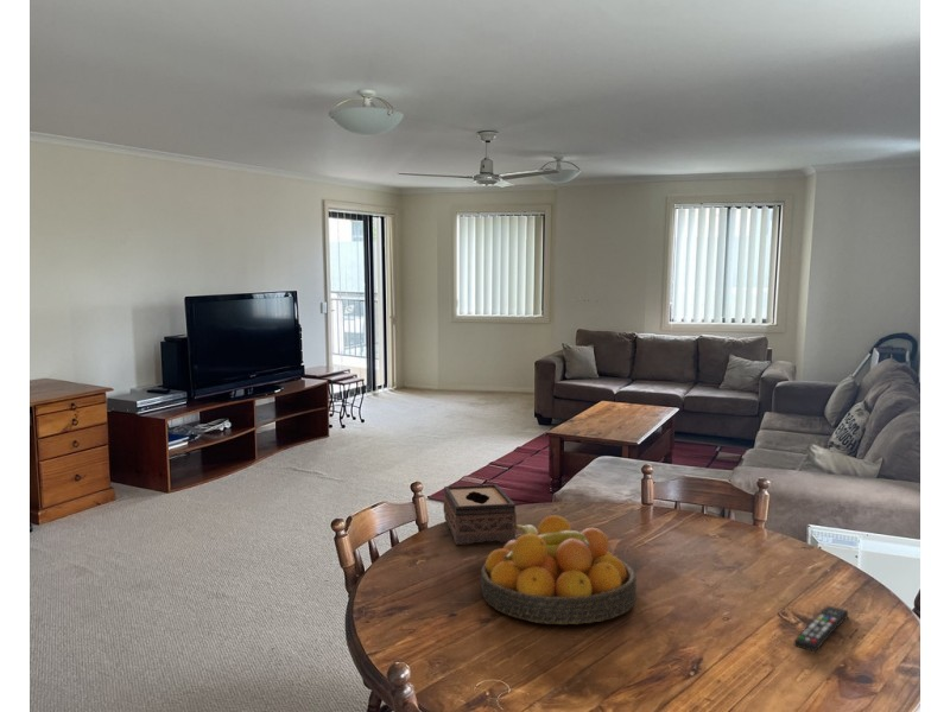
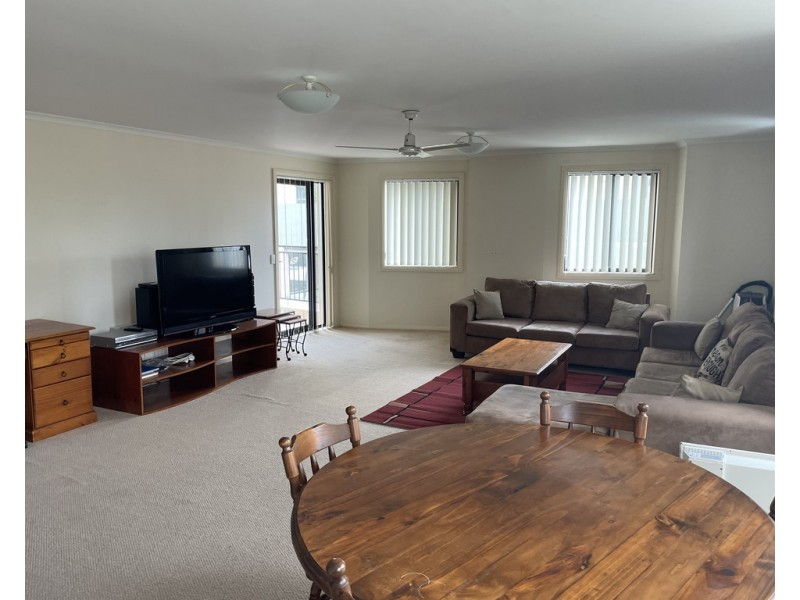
- tissue box (477, 511)
- fruit bowl (557, 559)
- remote control (822, 627)
